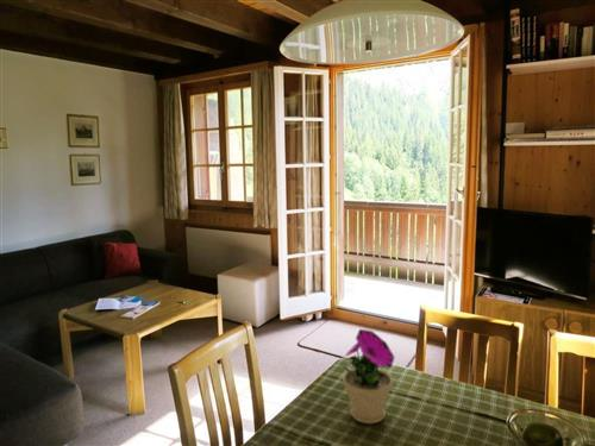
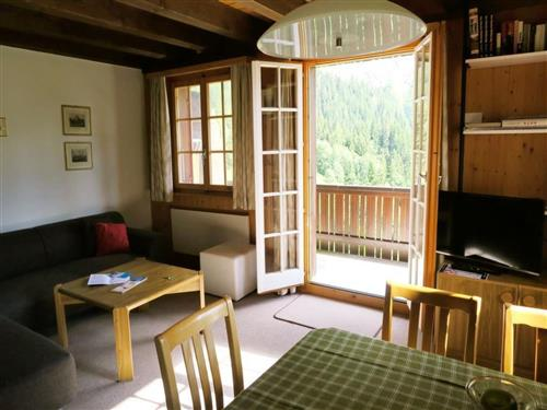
- flower pot (368, 373)
